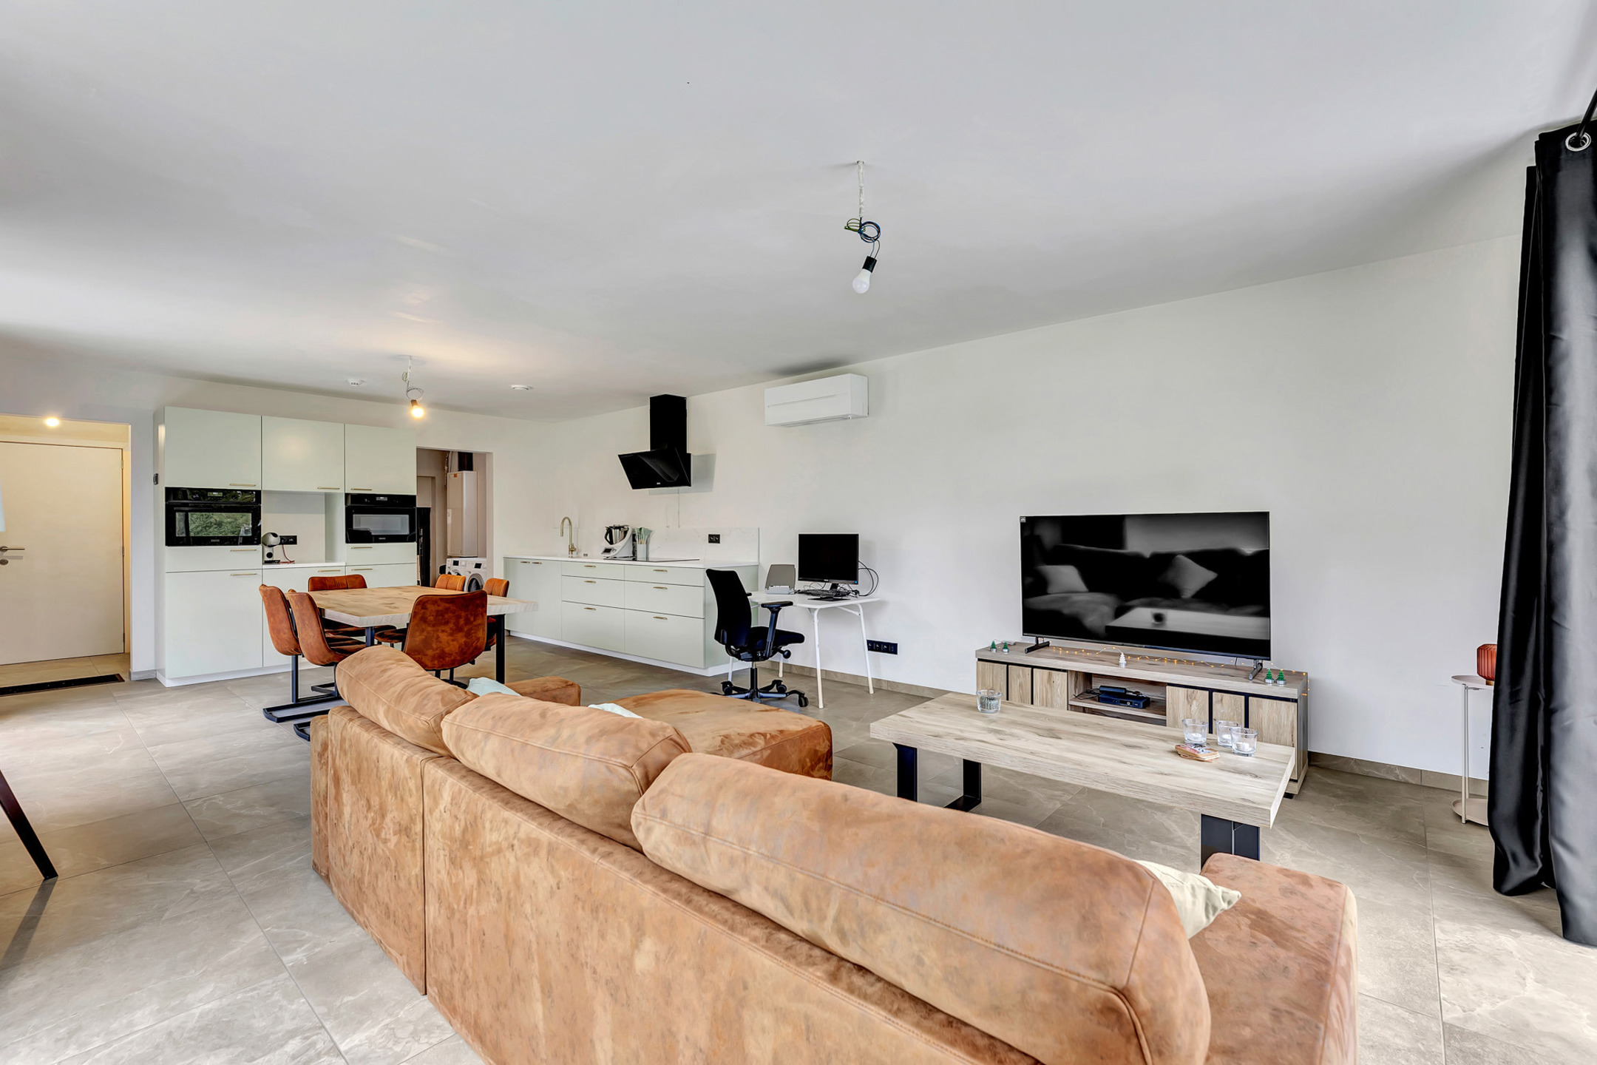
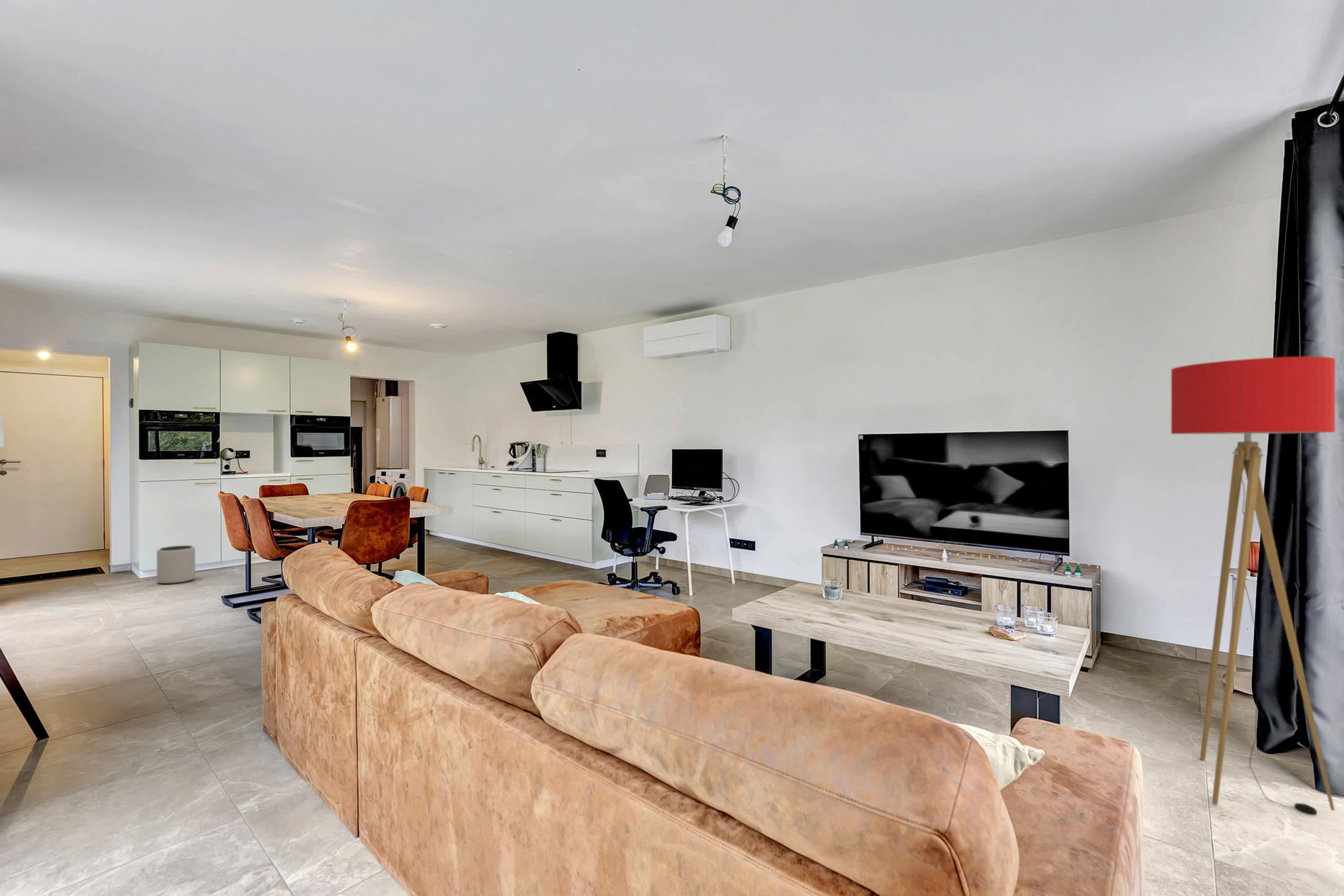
+ floor lamp (1246, 577)
+ plant pot (176, 564)
